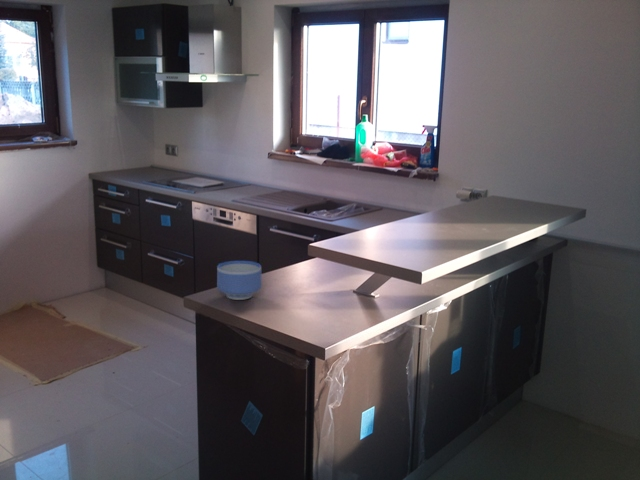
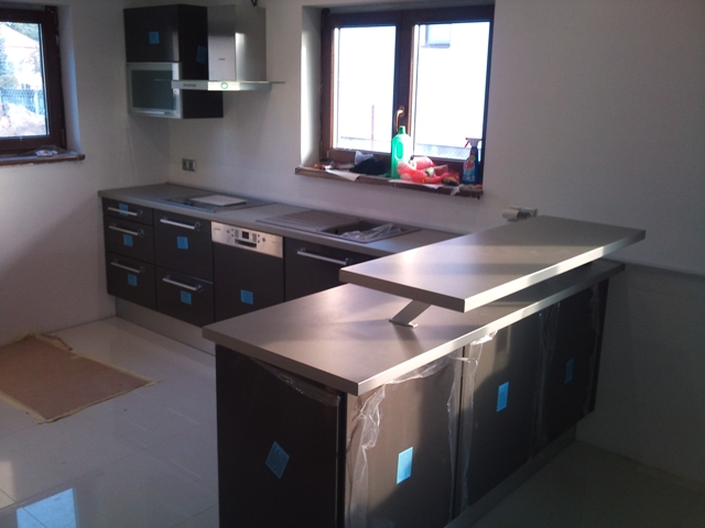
- bowl (239, 280)
